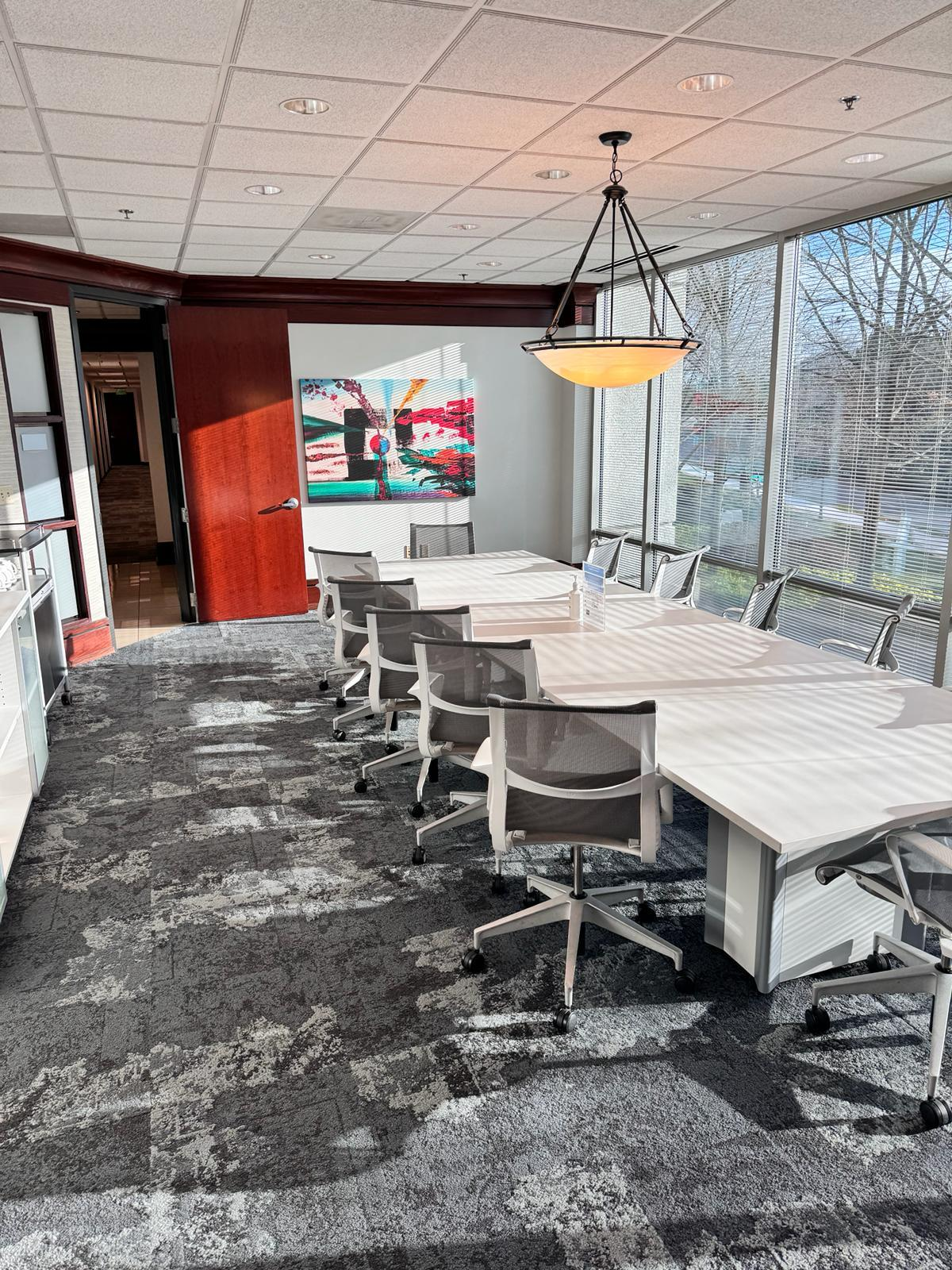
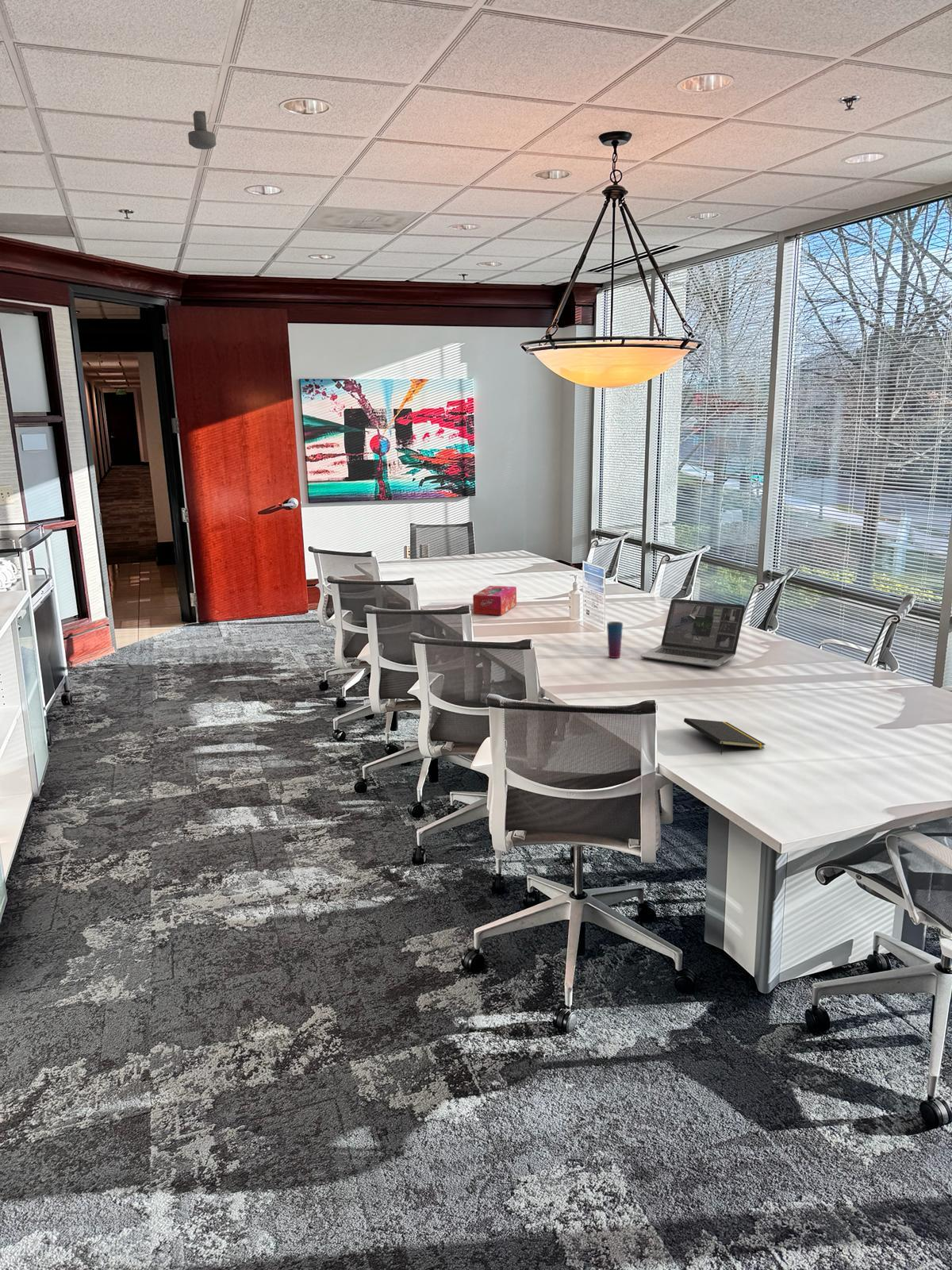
+ laptop (693, 632)
+ notepad (723, 733)
+ security camera (201, 129)
+ tissue box (495, 599)
+ cup (614, 640)
